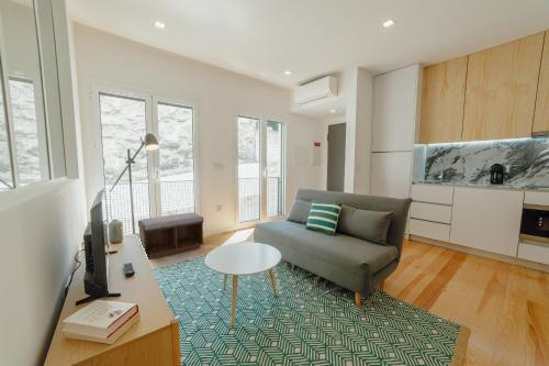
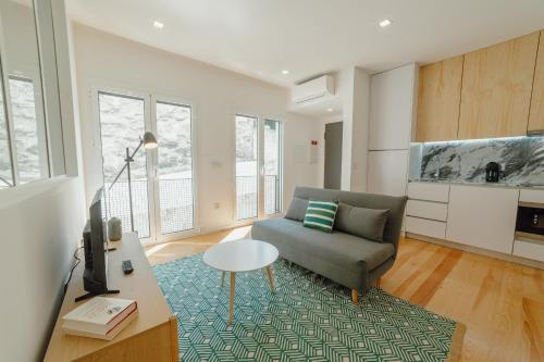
- bench (171, 233)
